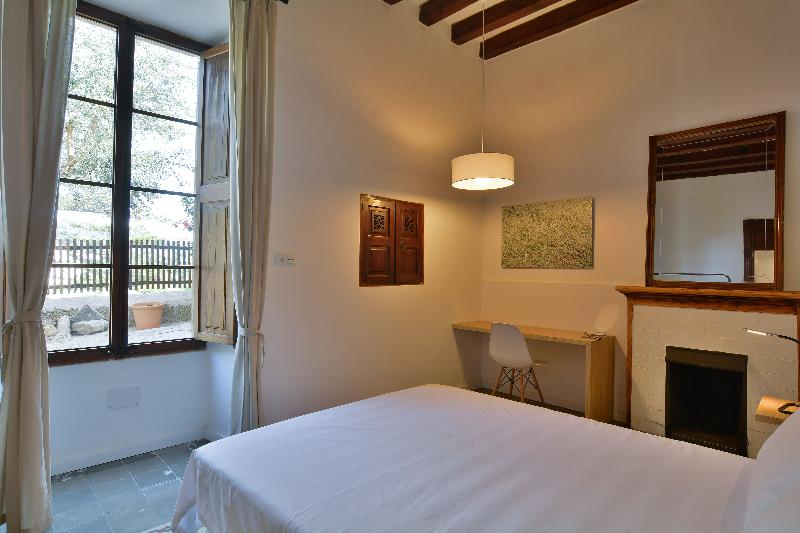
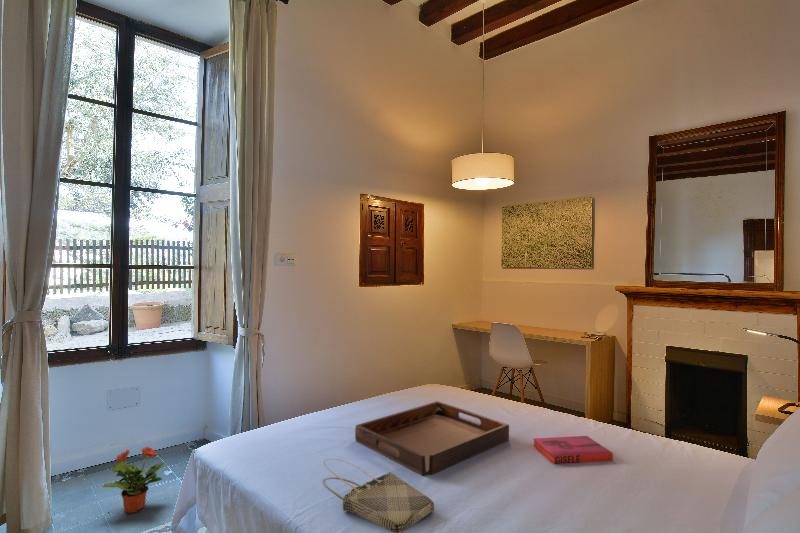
+ tote bag (368, 488)
+ potted plant (135, 478)
+ hardback book (571, 449)
+ serving tray (432, 432)
